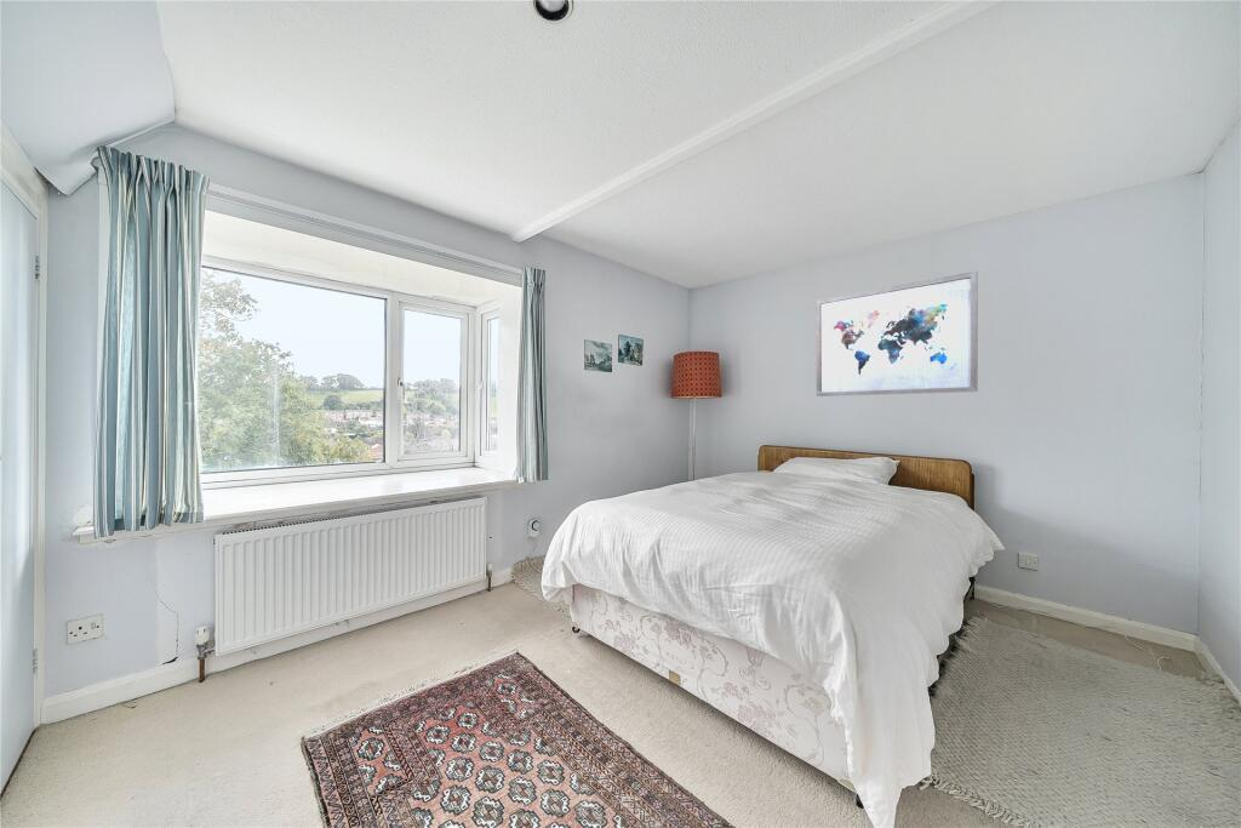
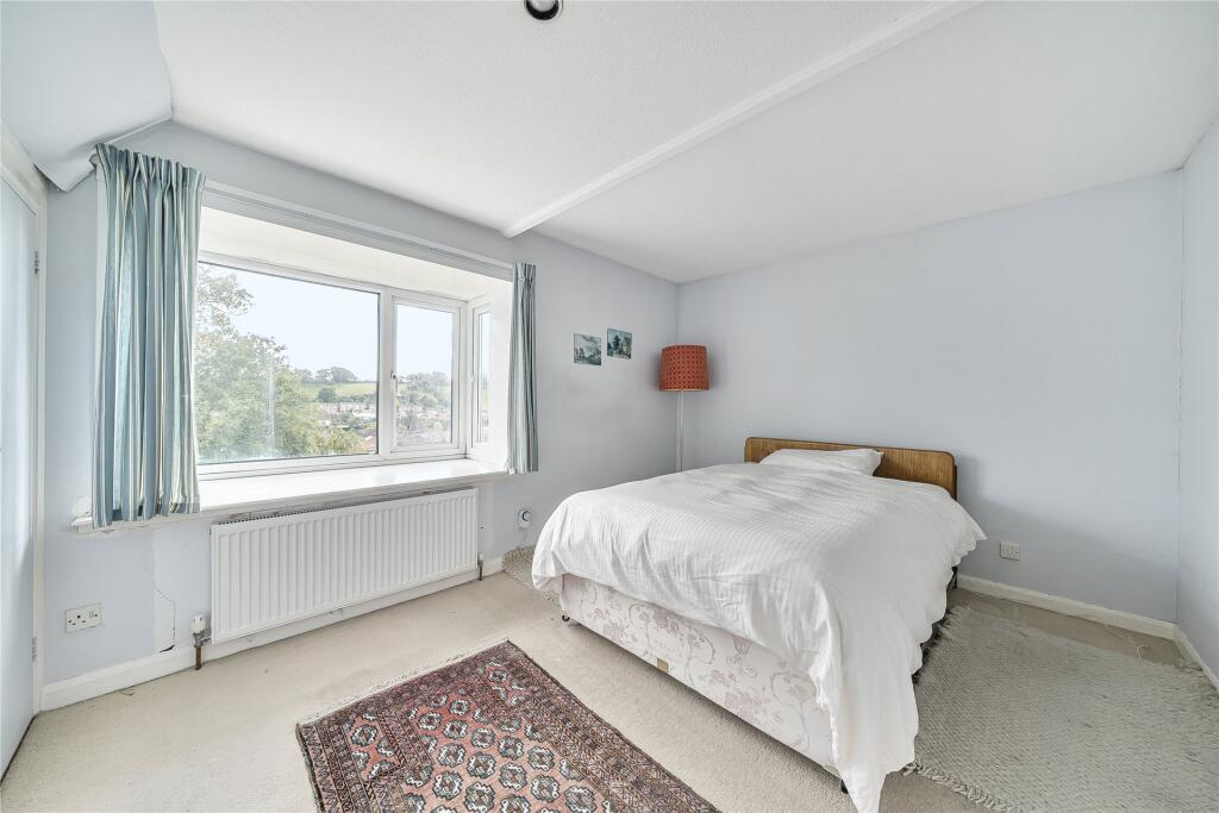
- wall art (887, 341)
